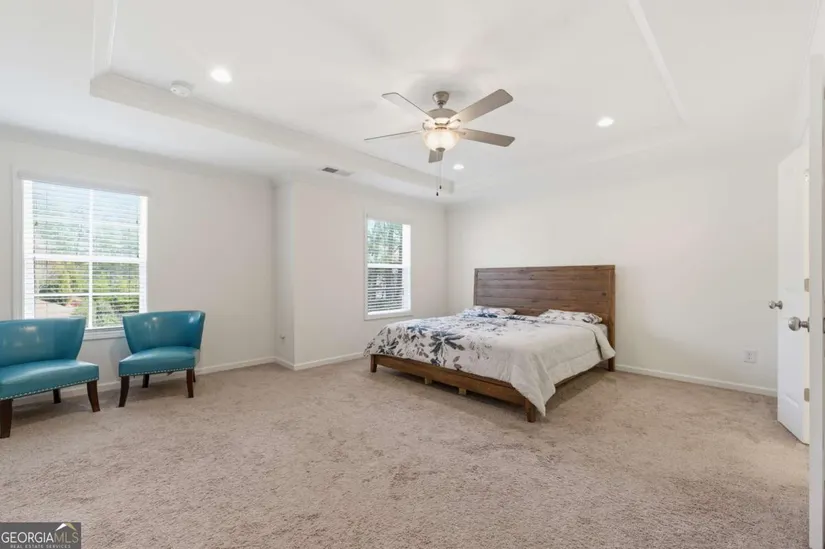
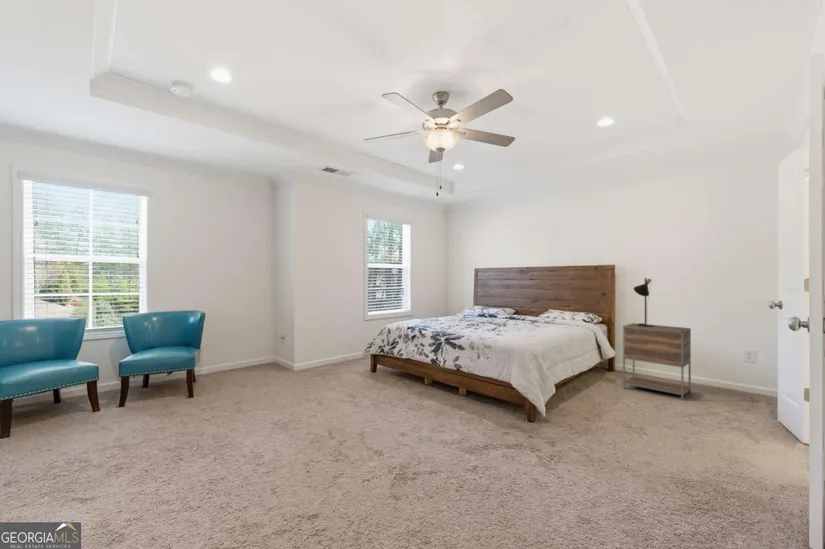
+ table lamp (645, 301)
+ nightstand (656, 358)
